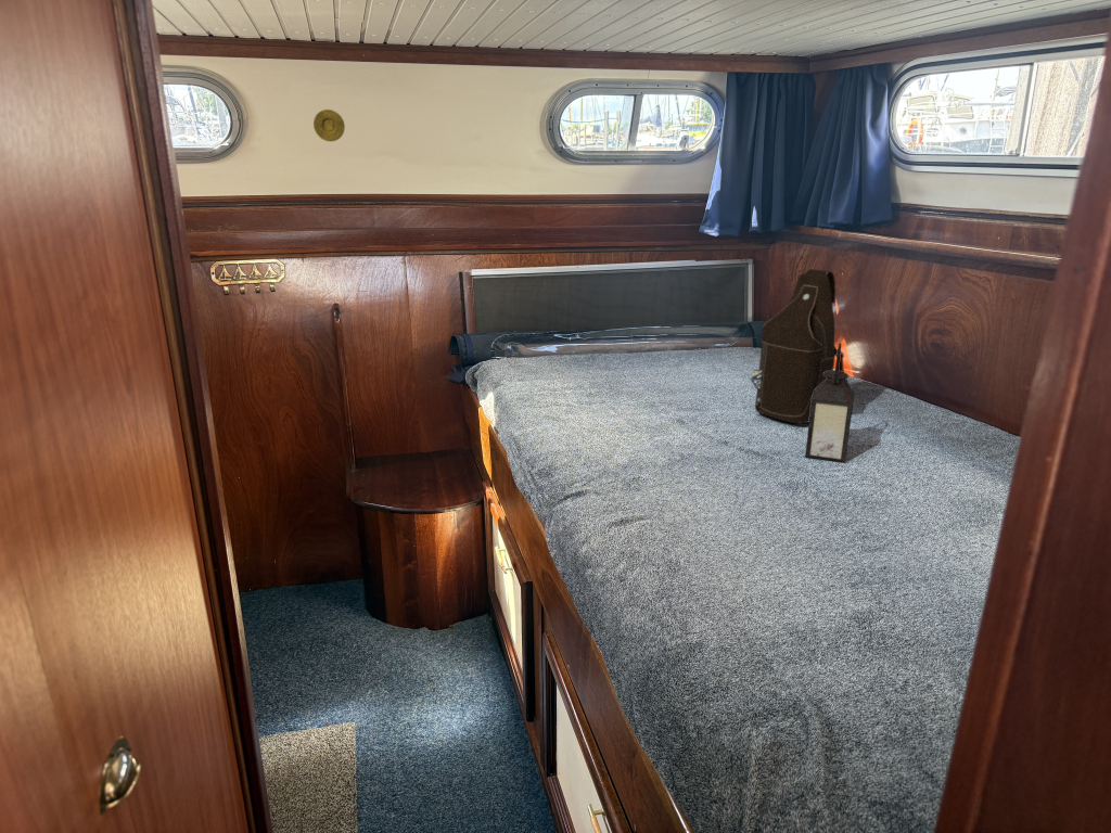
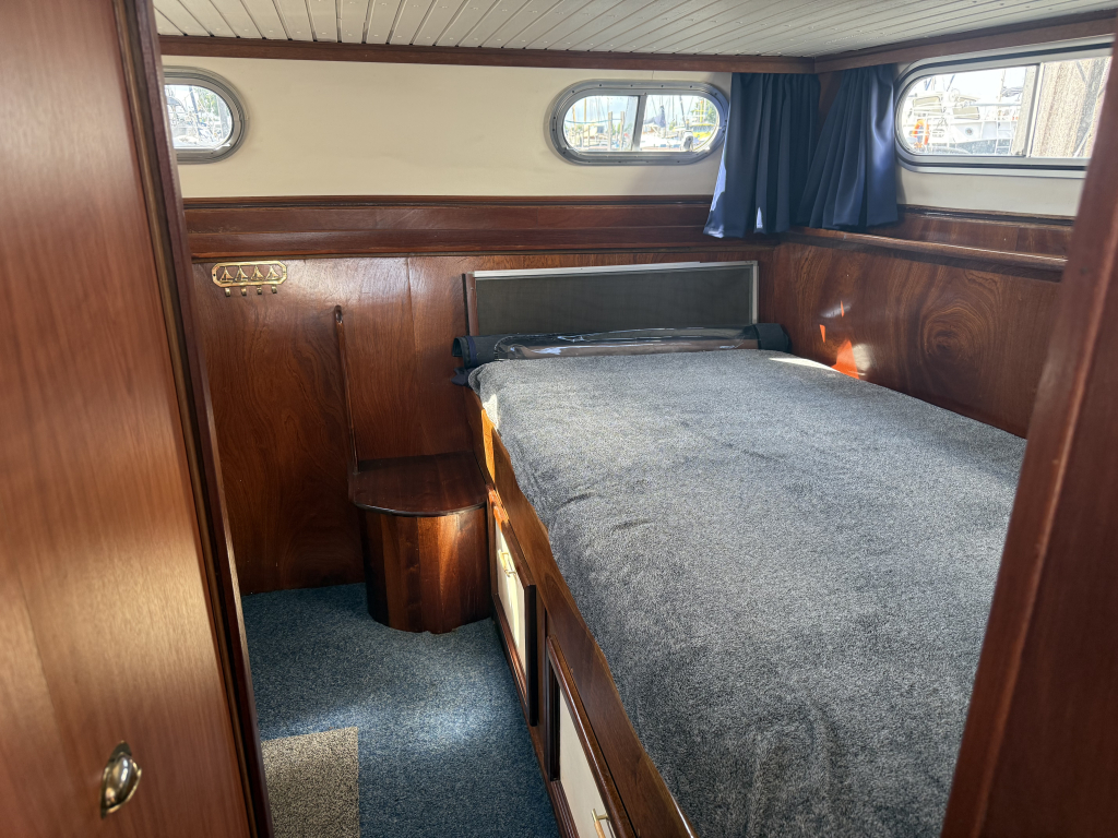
- shoulder bag (797, 344)
- lantern (832, 400)
- compass (329, 125)
